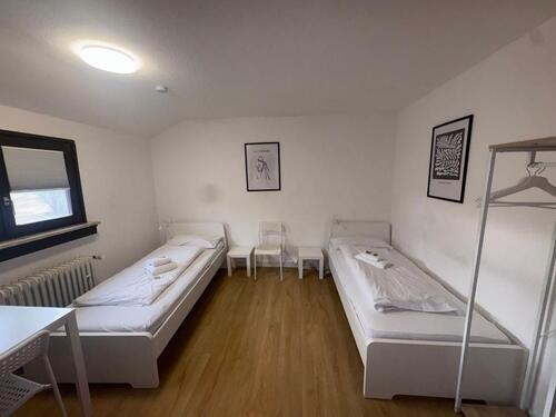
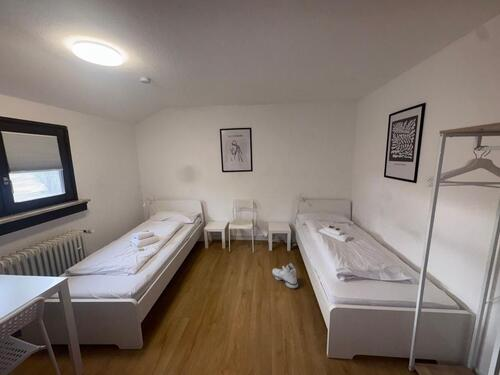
+ sneaker (284, 271)
